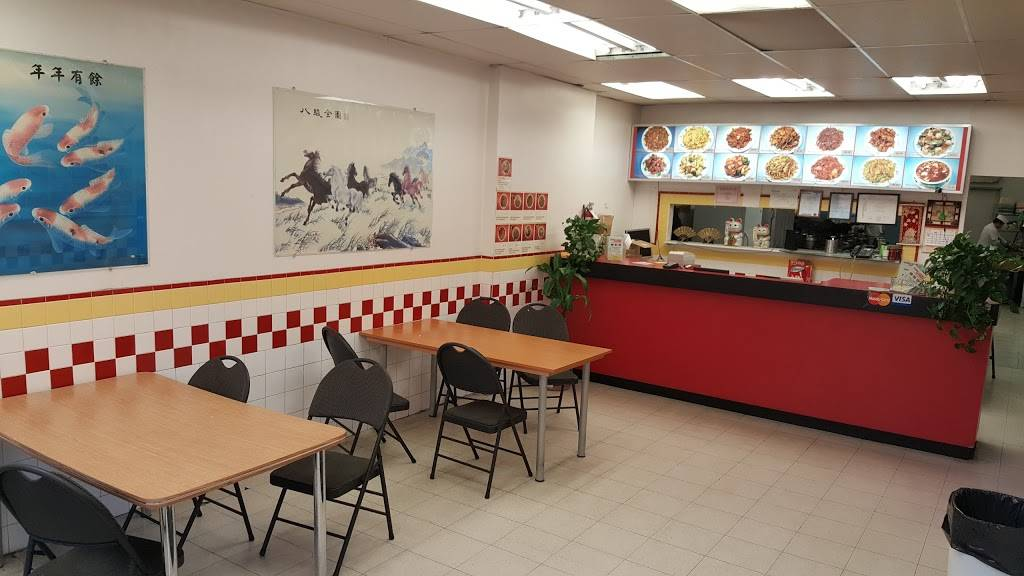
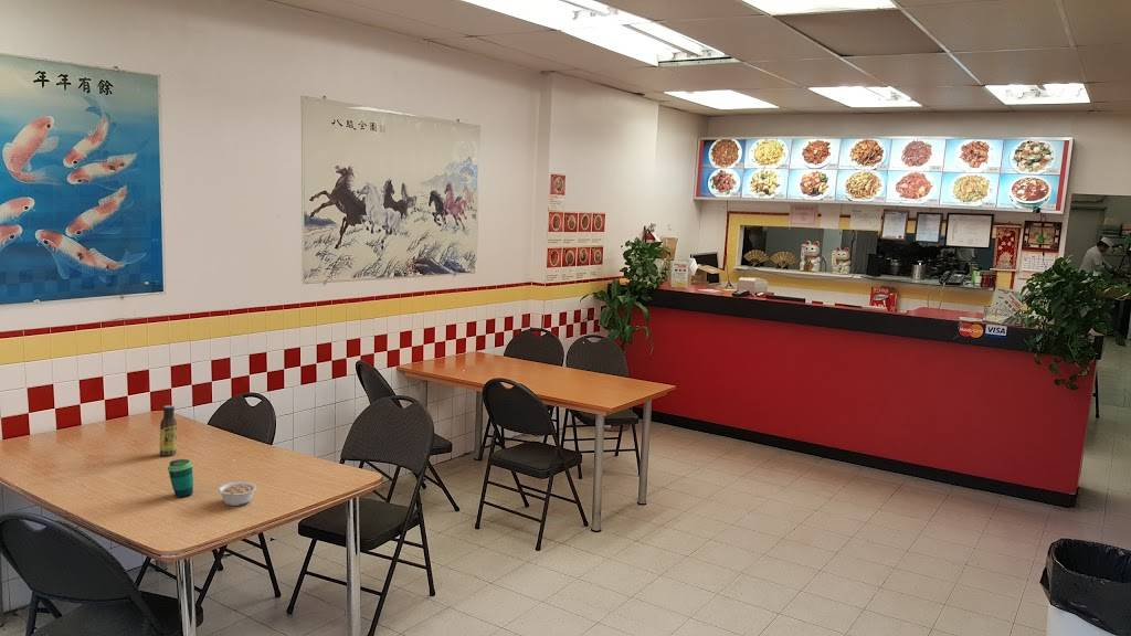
+ legume (237, 494)
+ cup (180, 478)
+ sauce bottle (168, 430)
